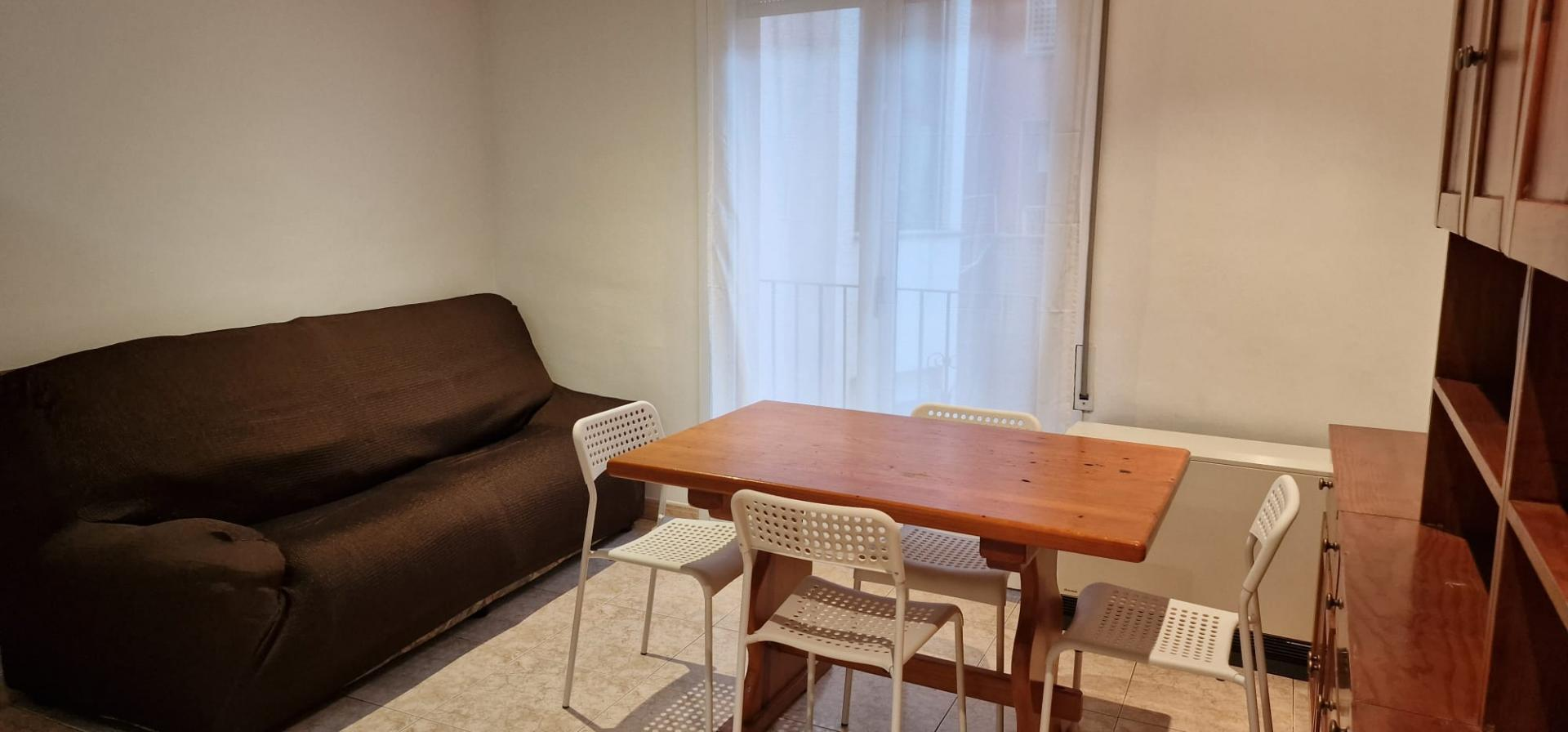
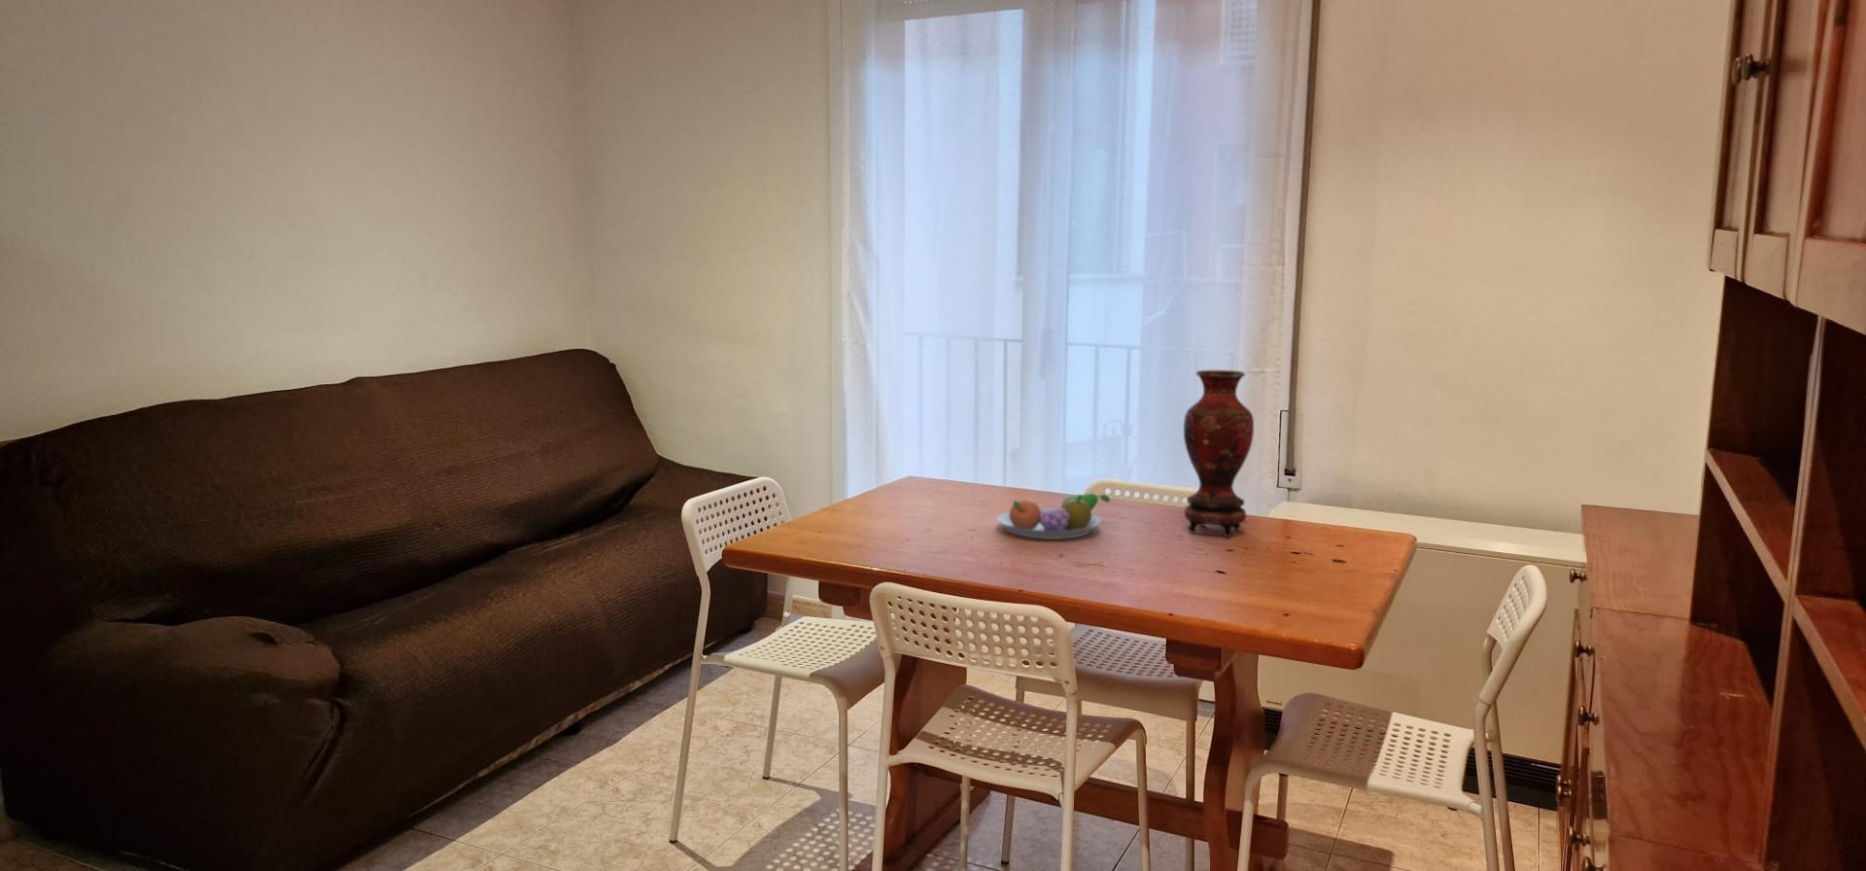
+ vase (1216, 452)
+ fruit bowl (1052, 508)
